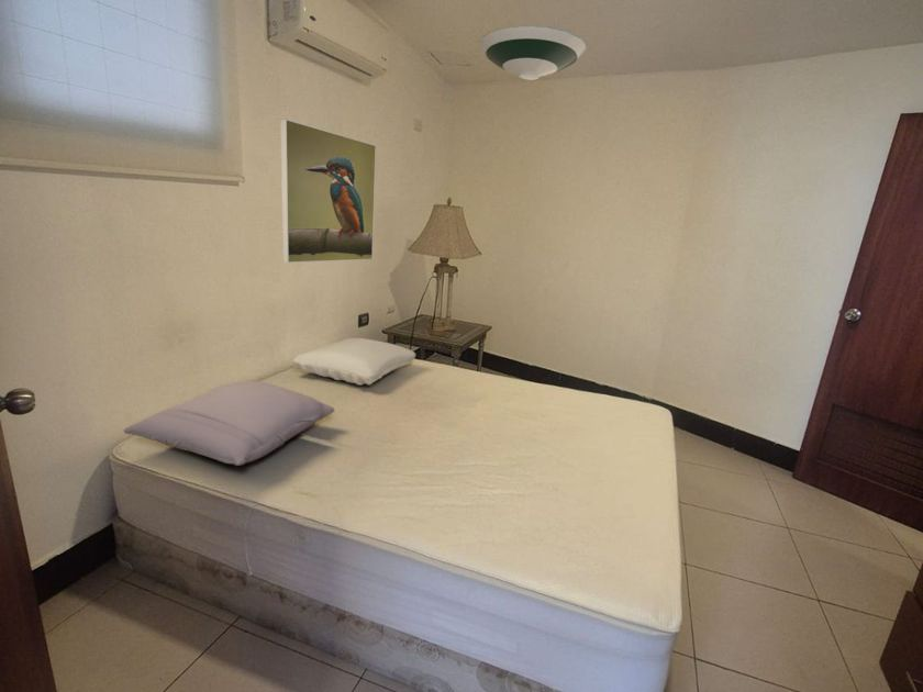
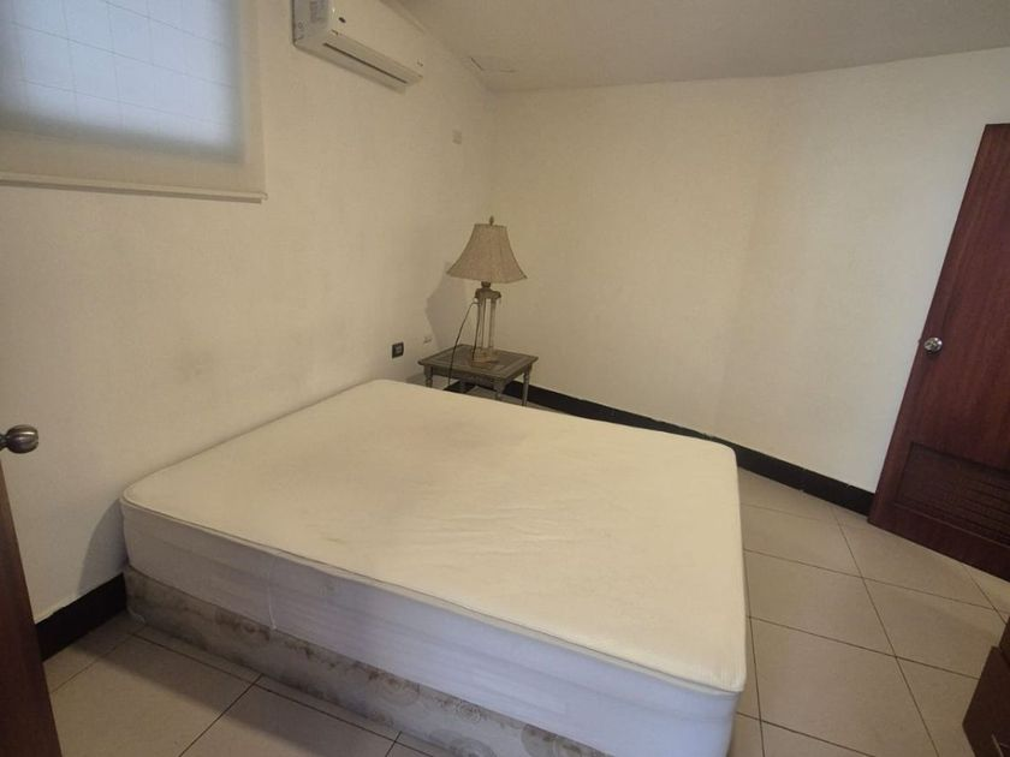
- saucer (530, 63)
- pillow (356, 359)
- pillow (237, 420)
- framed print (333, 199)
